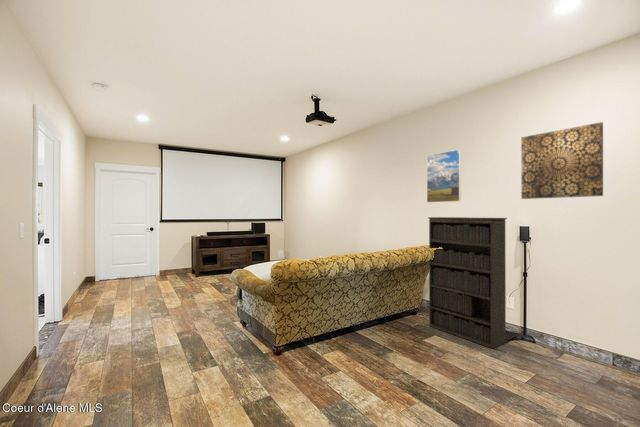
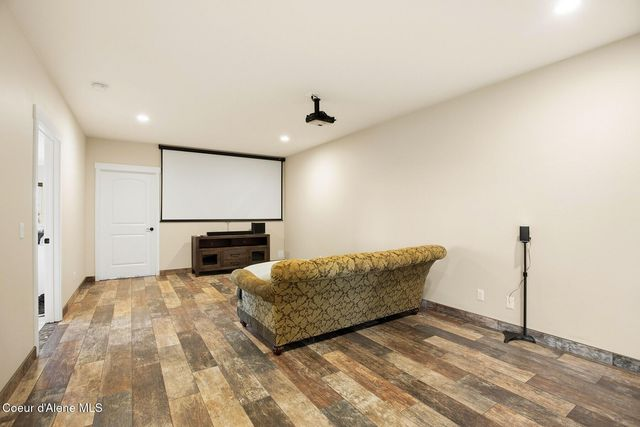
- bookshelf (464, 275)
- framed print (443, 177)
- wall art (558, 164)
